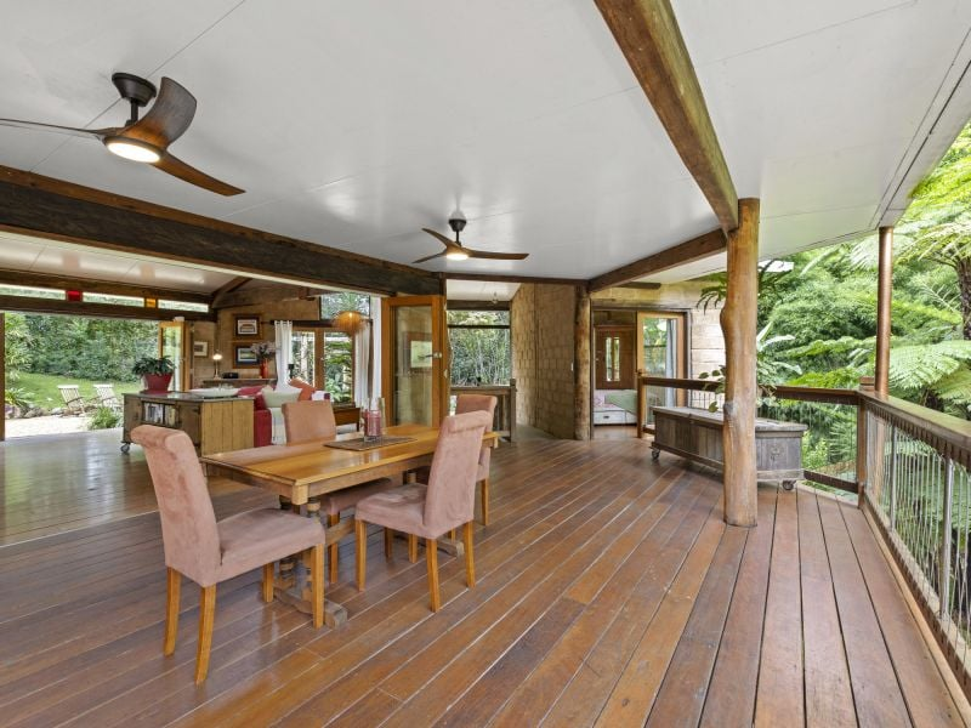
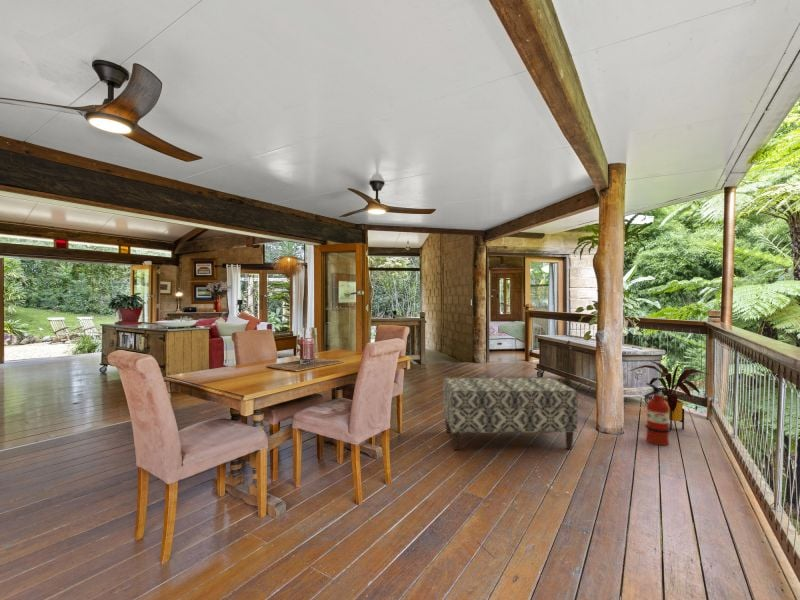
+ house plant (667, 395)
+ bench (505, 411)
+ fire extinguisher (654, 412)
